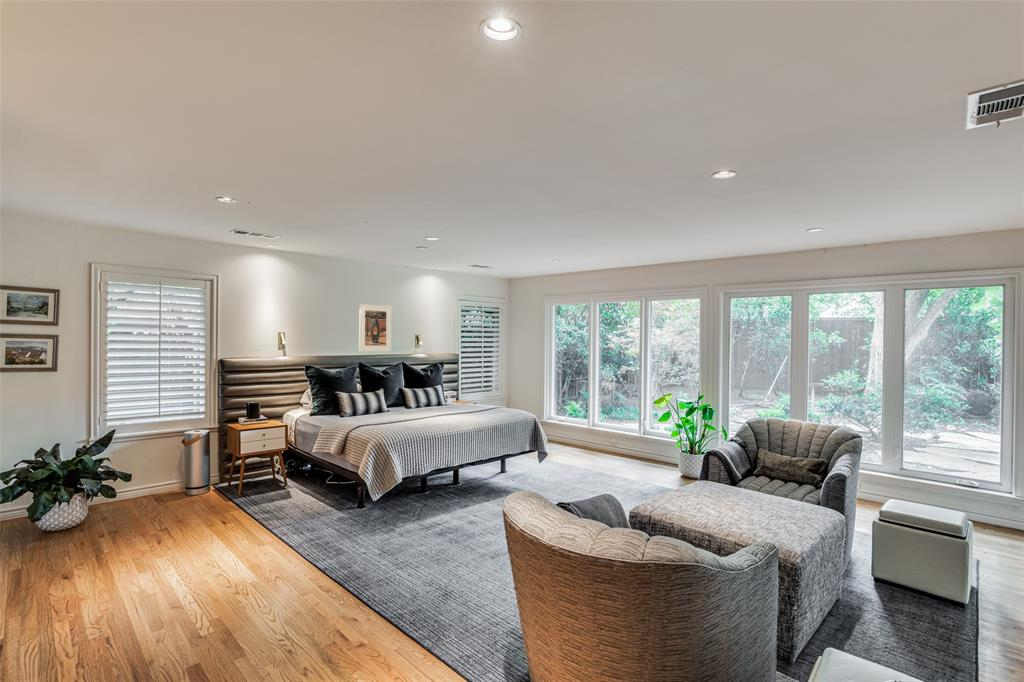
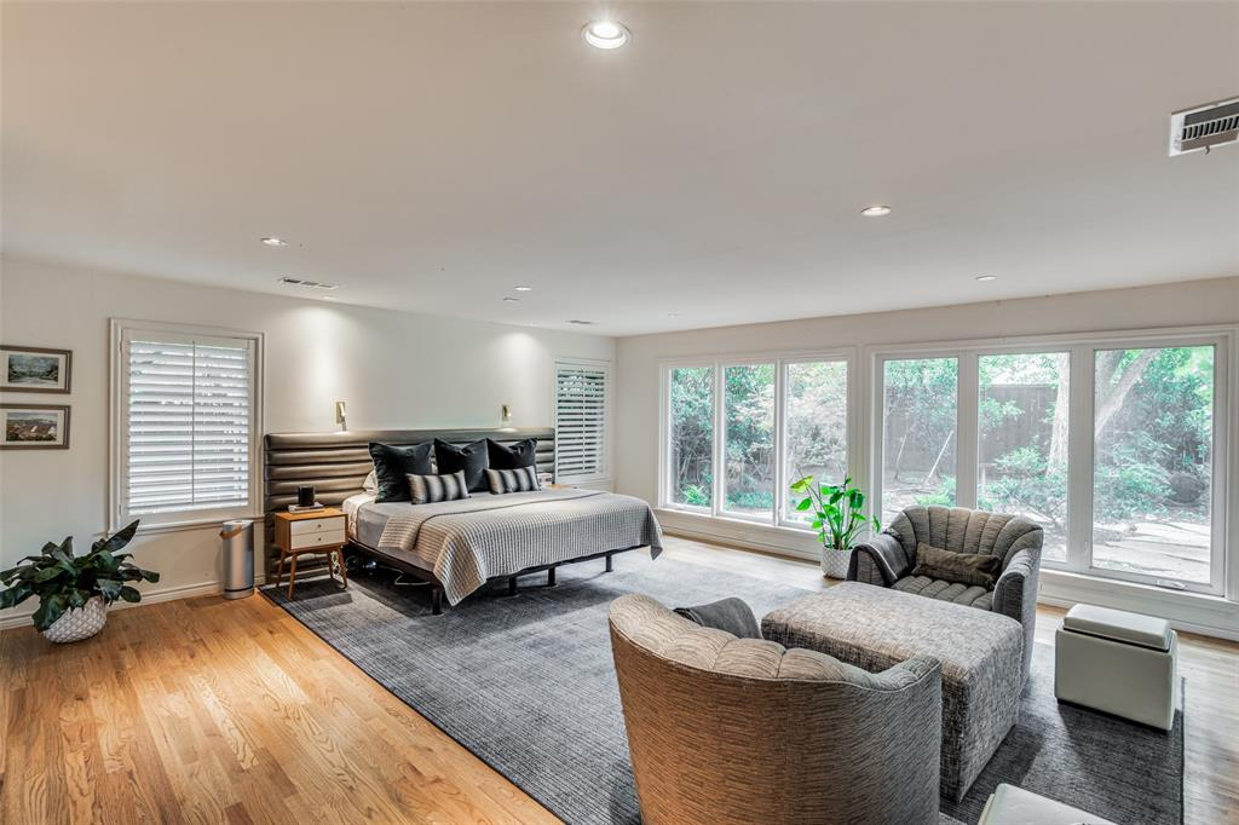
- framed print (375, 328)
